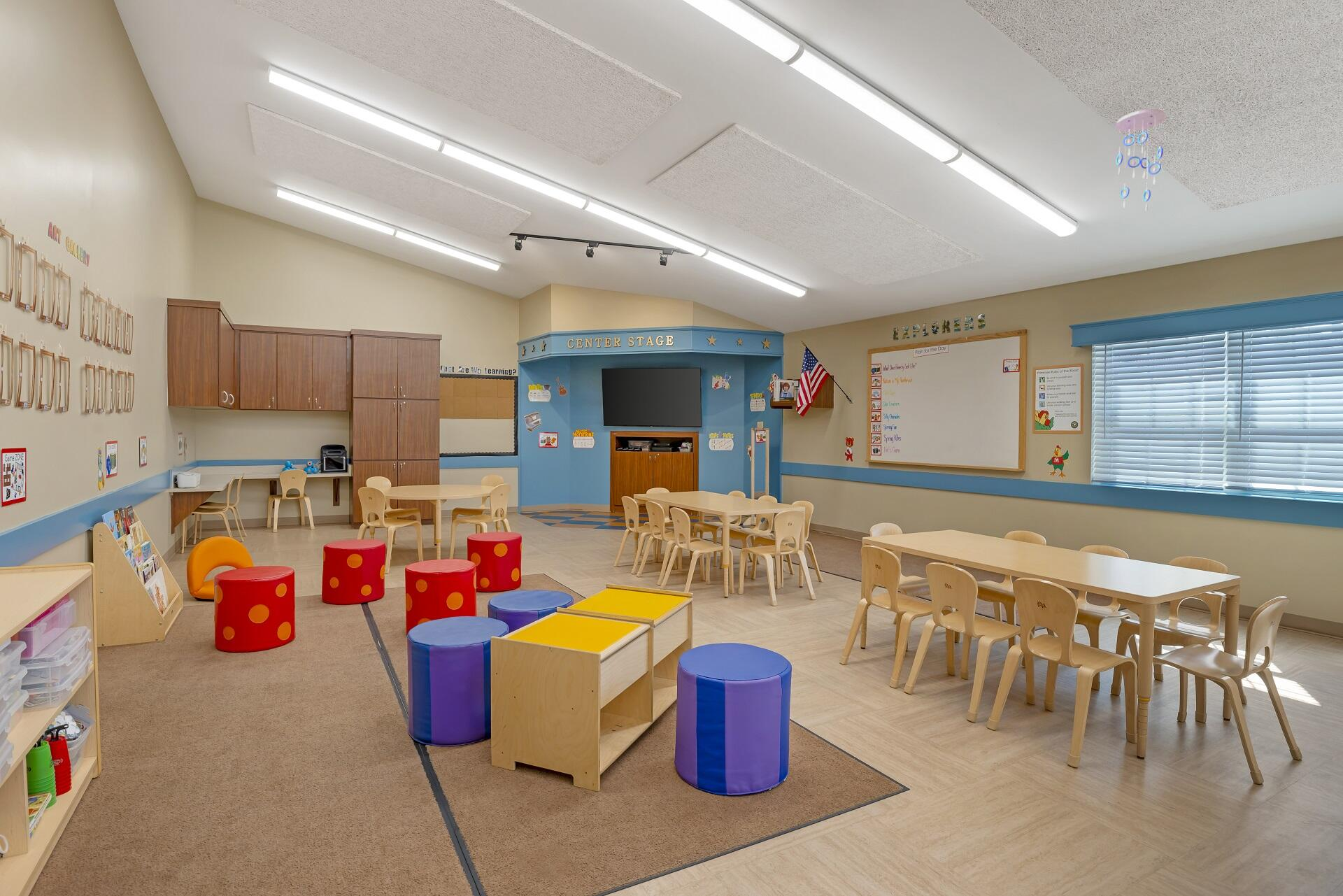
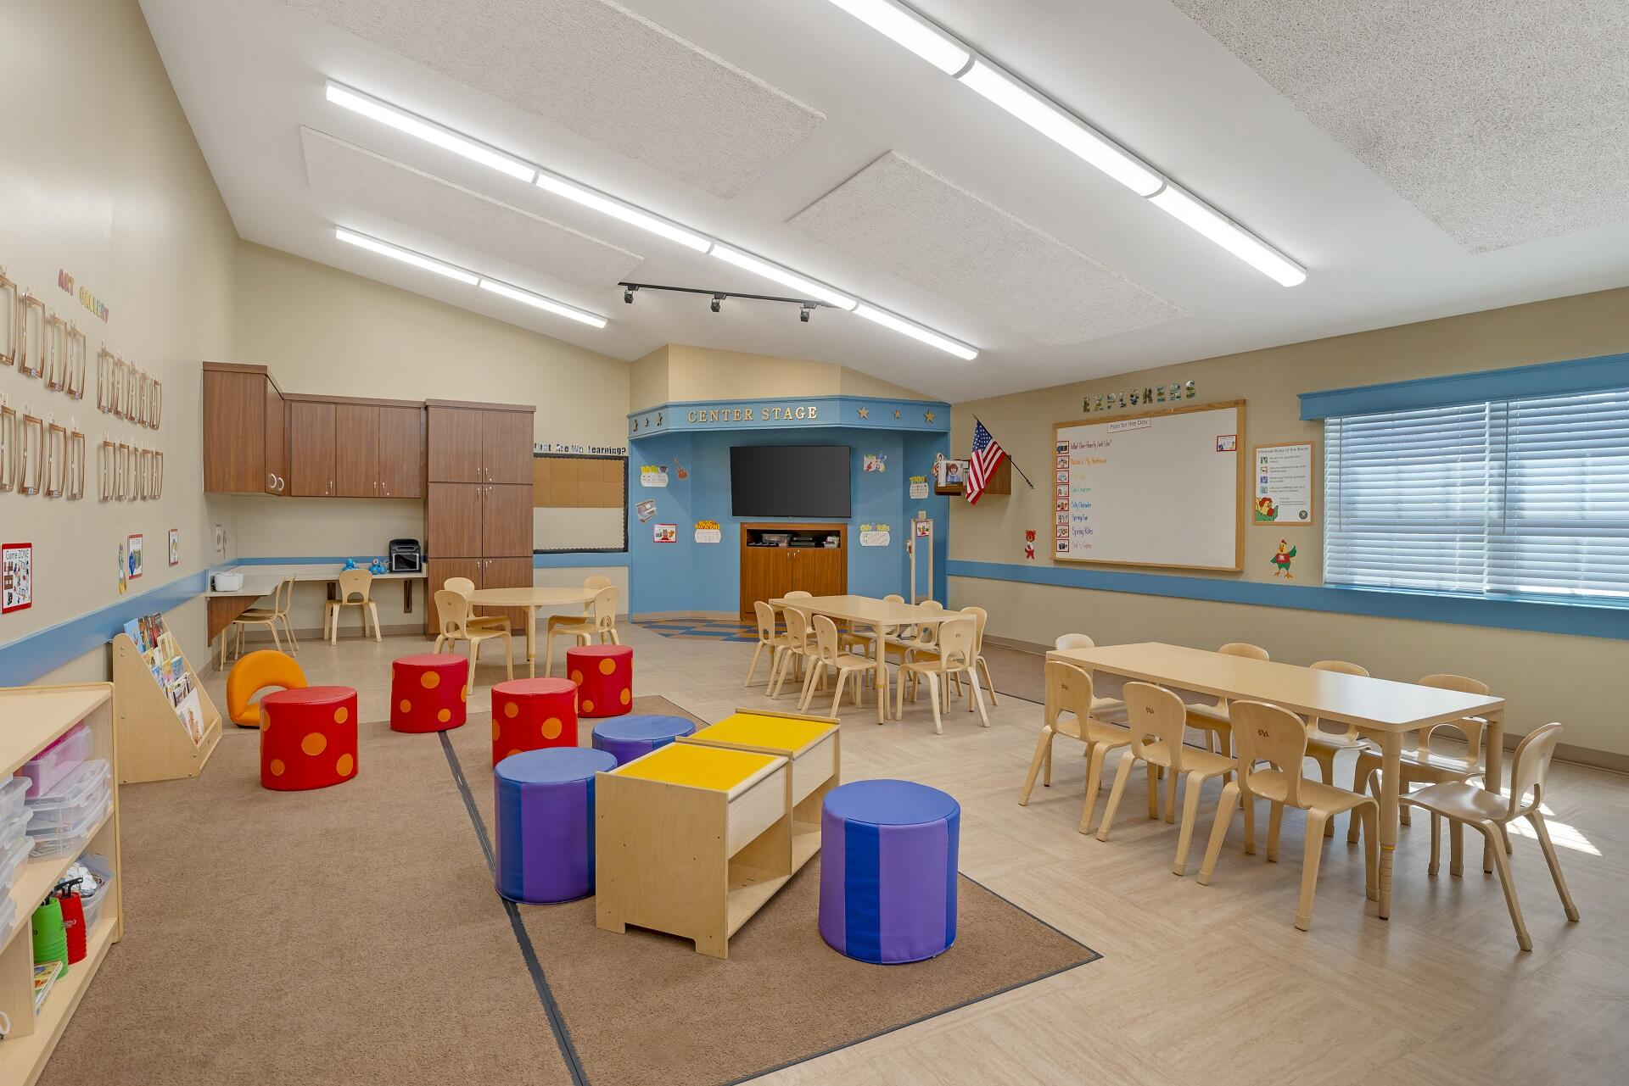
- ceiling mobile (1139, 164)
